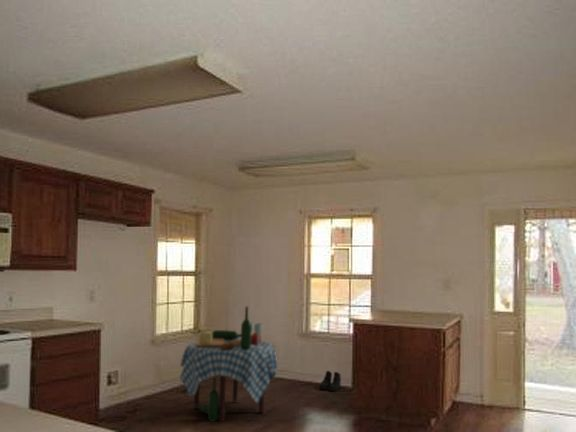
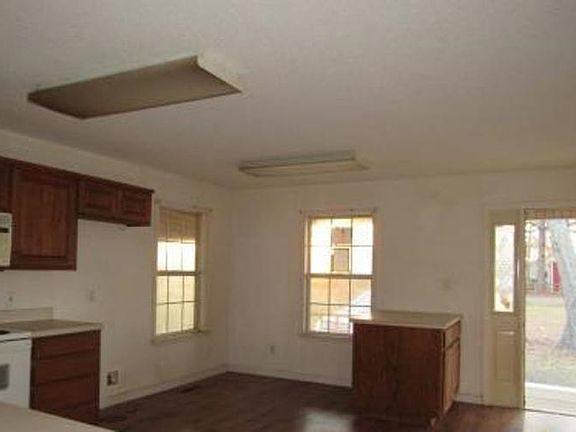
- boots (330, 380)
- dining table (229, 356)
